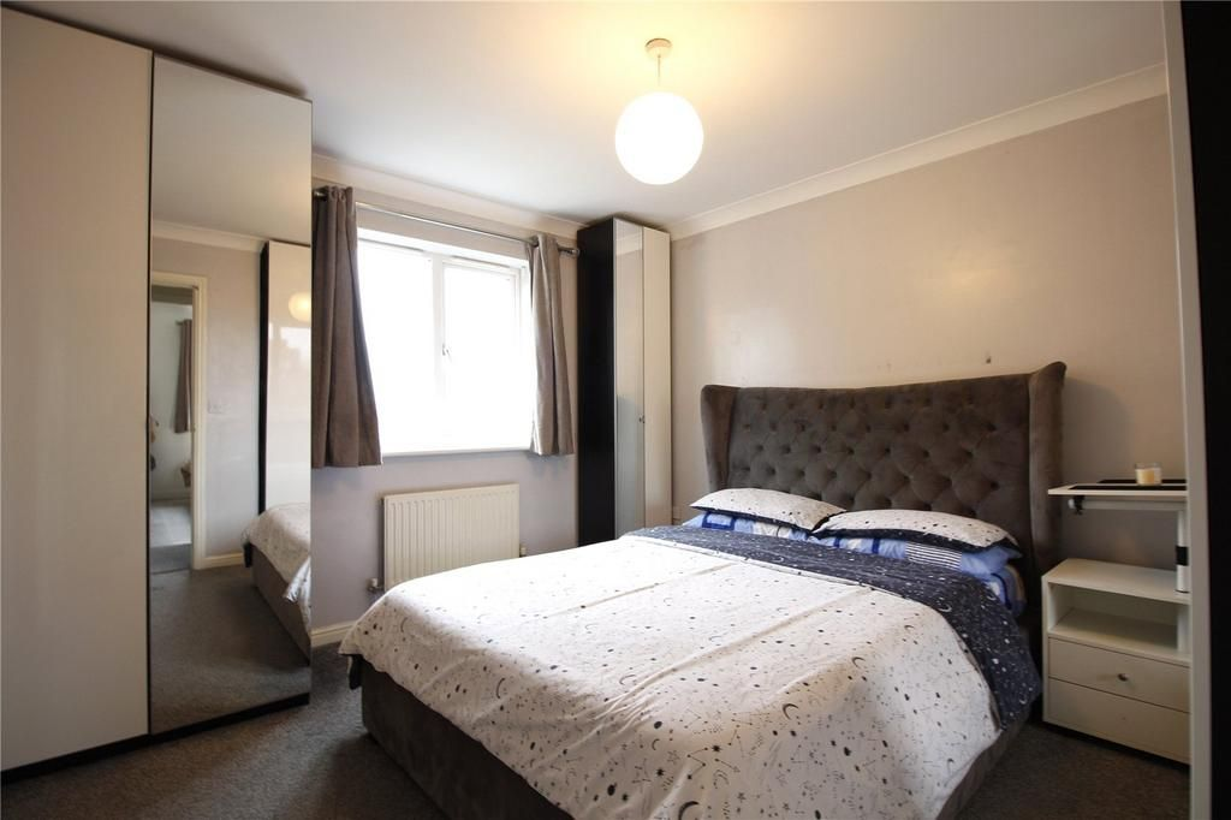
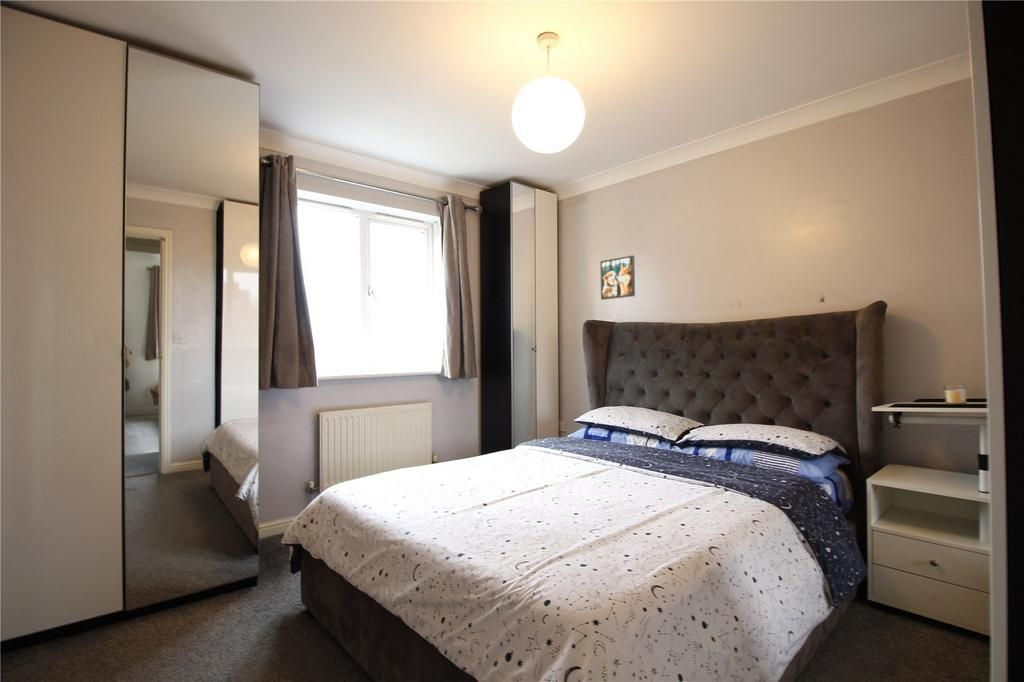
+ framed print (617, 278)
